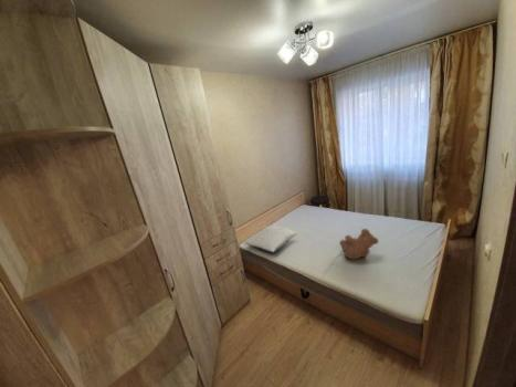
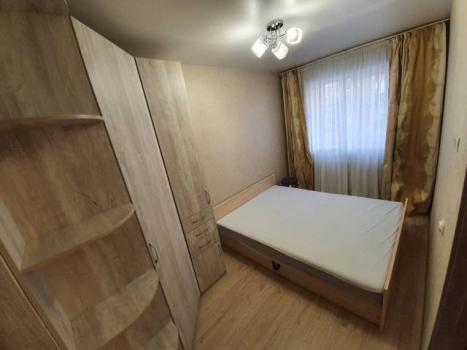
- teddy bear (358, 242)
- pillow (270, 238)
